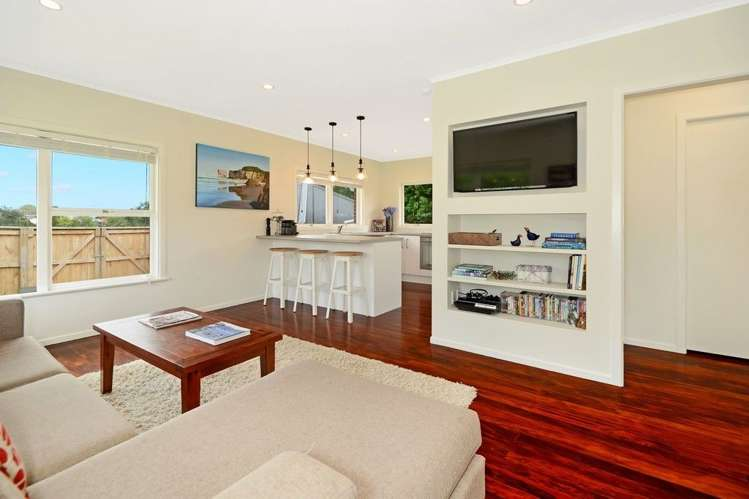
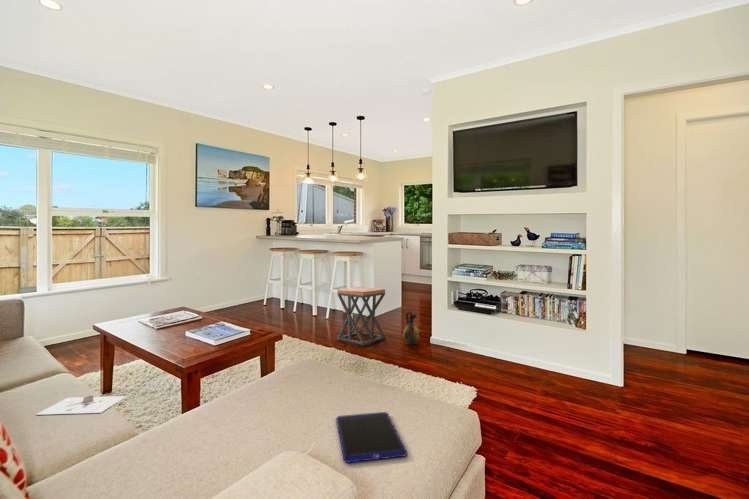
+ ceramic jug (410, 327)
+ architectural model (83, 402)
+ stool (361, 314)
+ tablet (368, 434)
